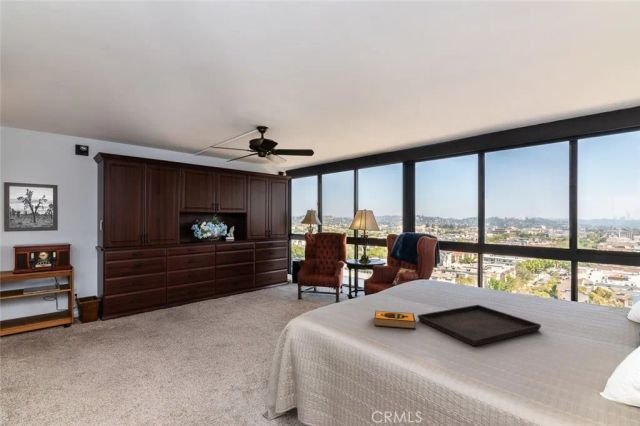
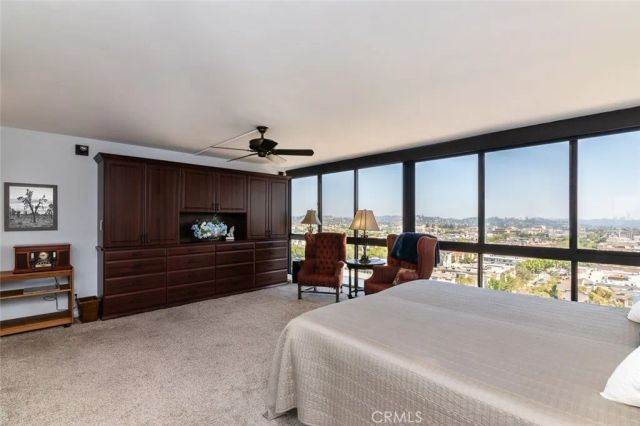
- serving tray (476, 322)
- hardback book (394, 318)
